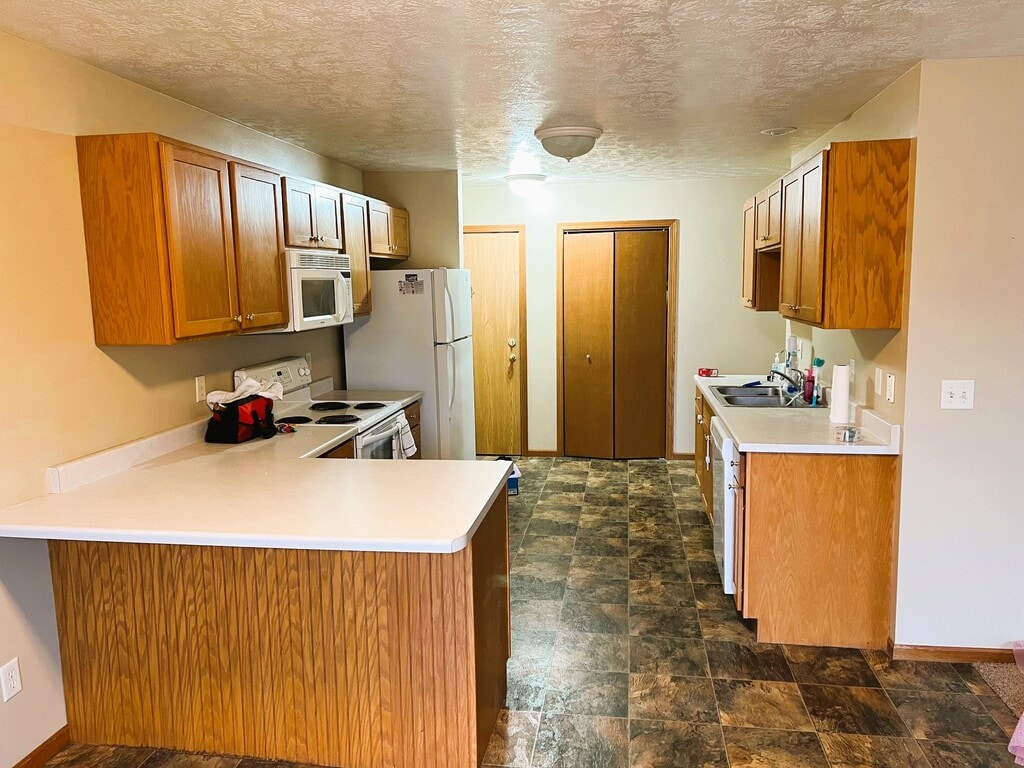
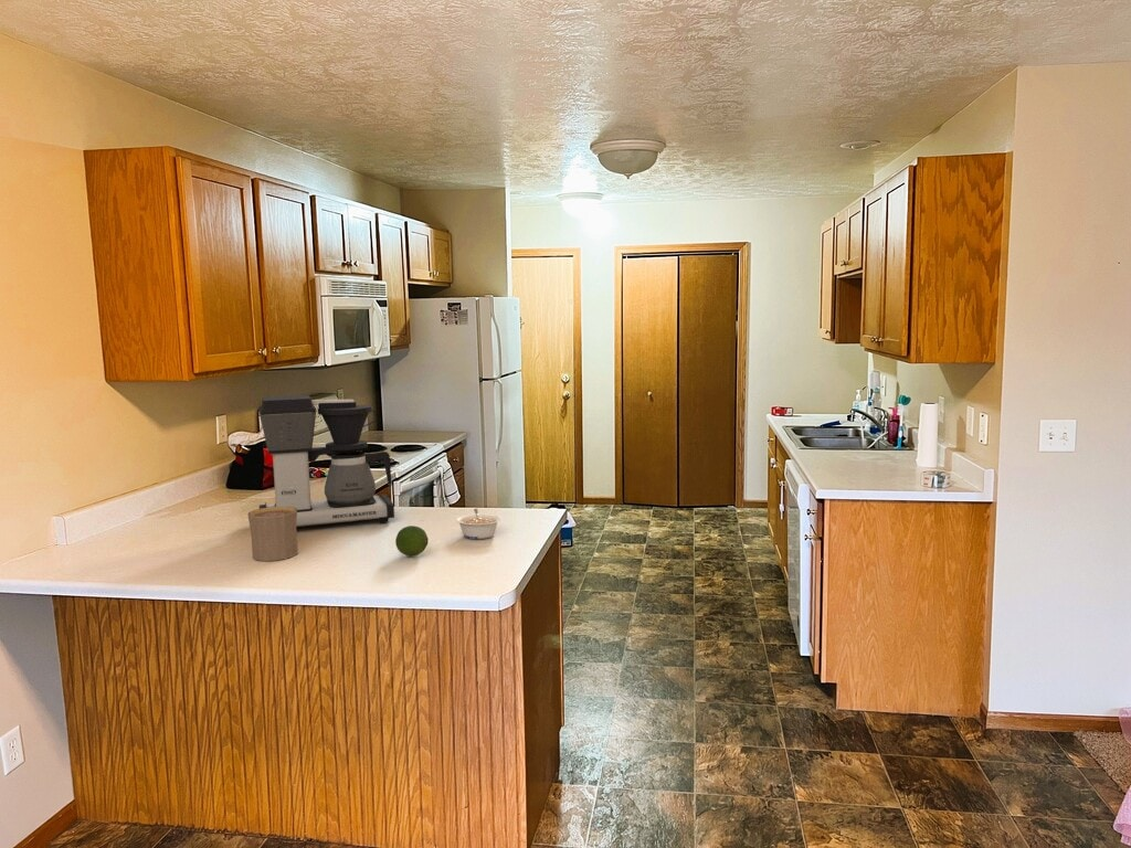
+ legume (477, 524)
+ cup (274, 532)
+ coffee maker (327, 455)
+ fruit (411, 540)
